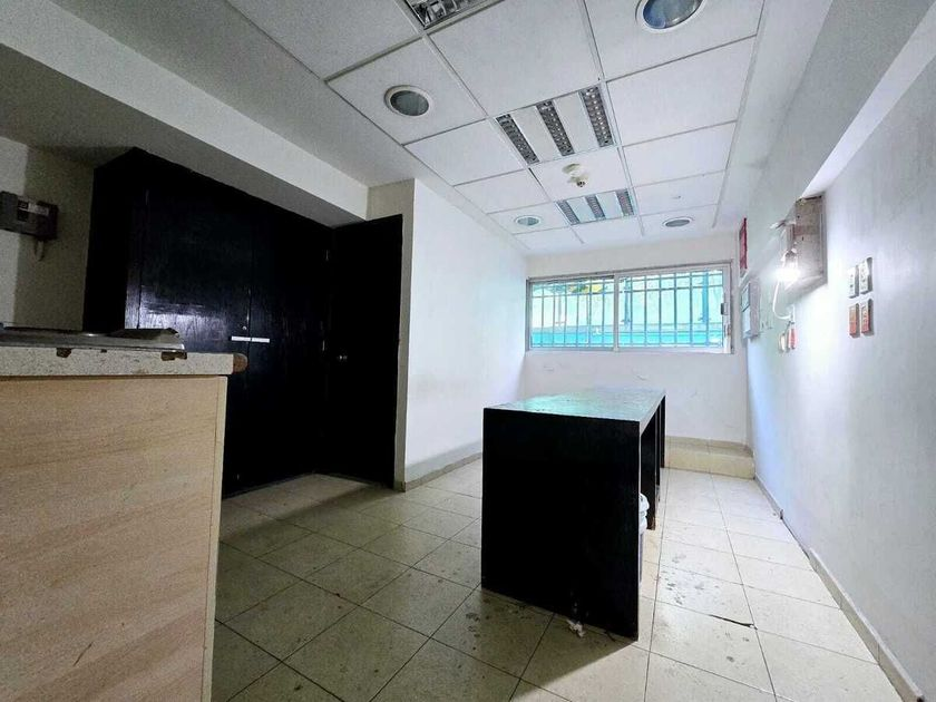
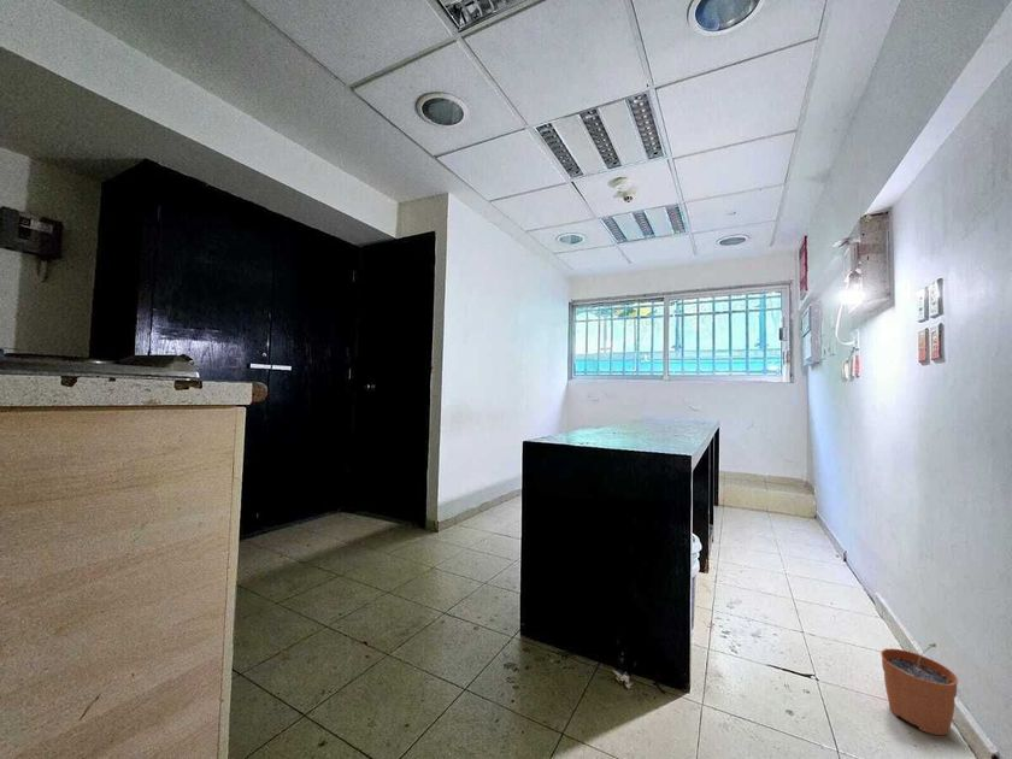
+ plant pot (917, 678)
